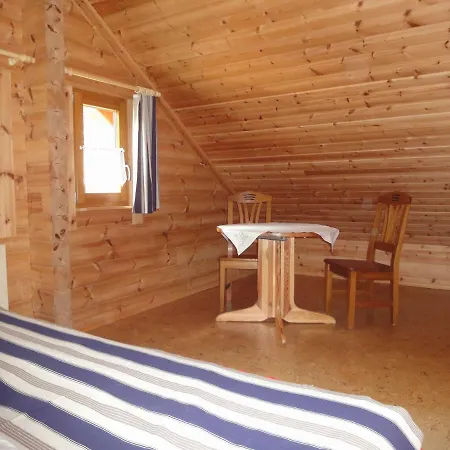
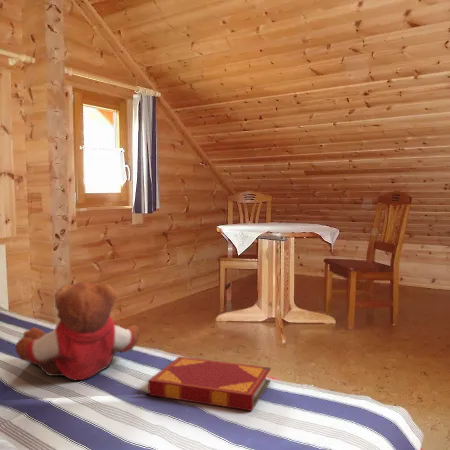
+ teddy bear (78, 321)
+ hardback book (211, 381)
